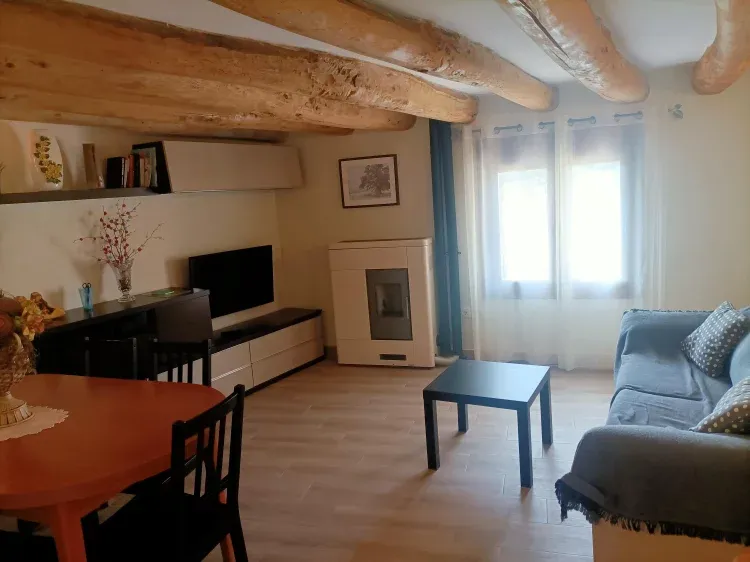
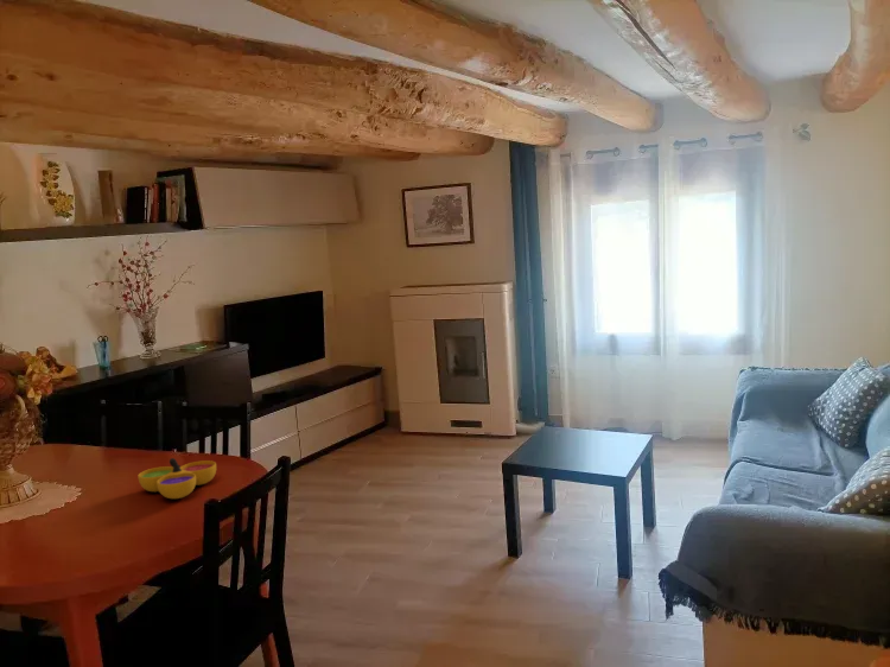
+ decorative bowl (183, 472)
